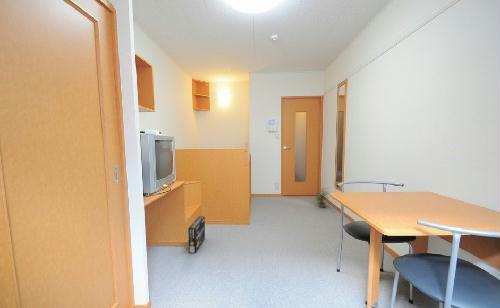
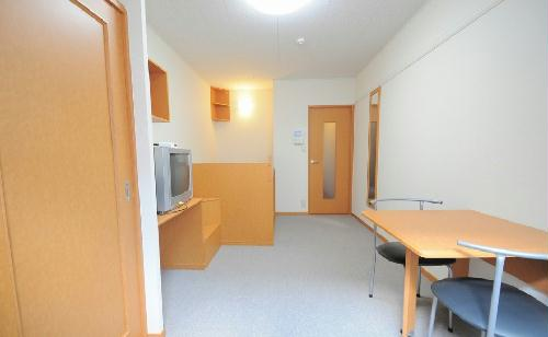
- potted plant (323, 197)
- box (197, 233)
